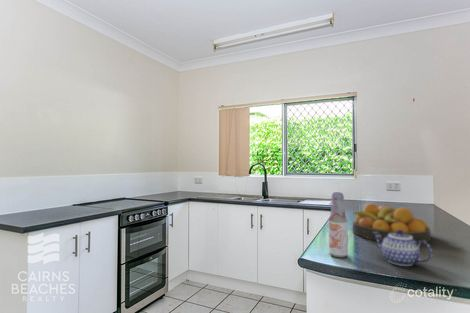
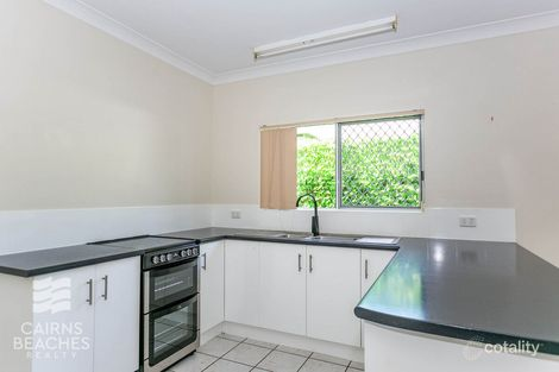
- fruit bowl (389, 220)
- teapot (400, 245)
- bottle (338, 223)
